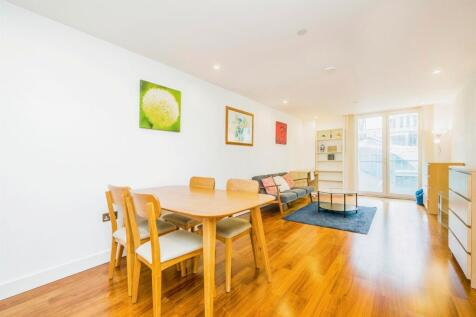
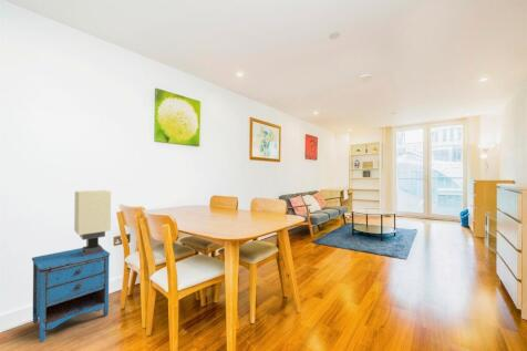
+ table lamp (92, 221)
+ nightstand (72, 287)
